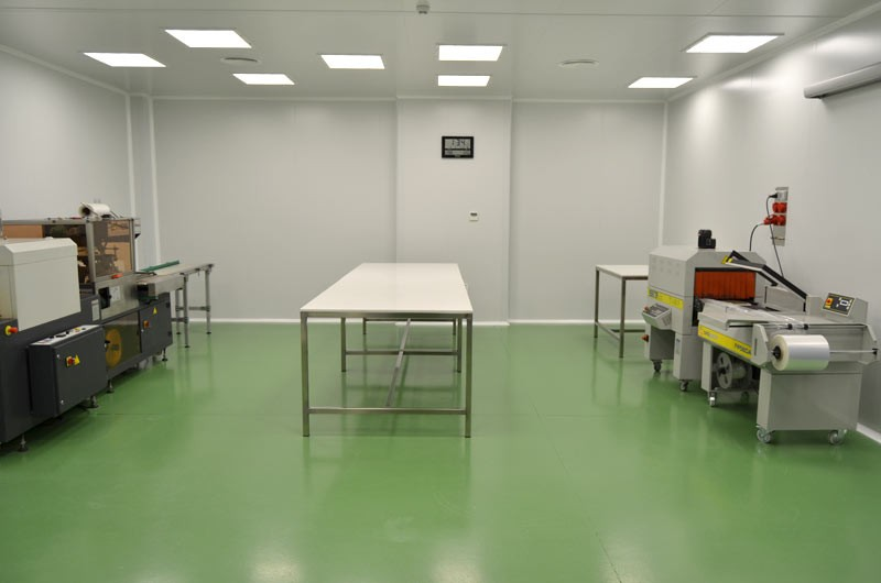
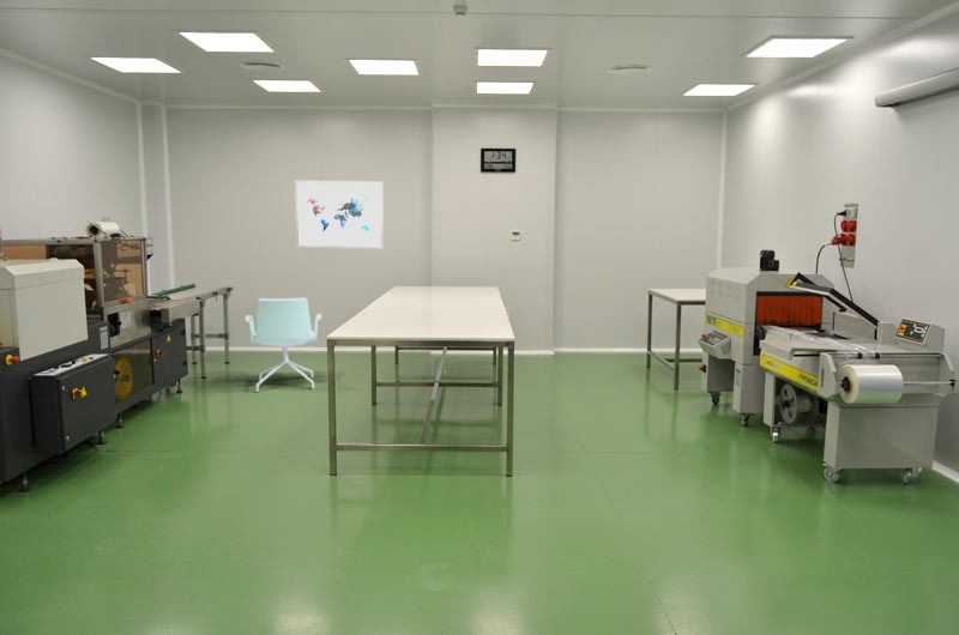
+ wall art (339, 214)
+ office chair (284, 340)
